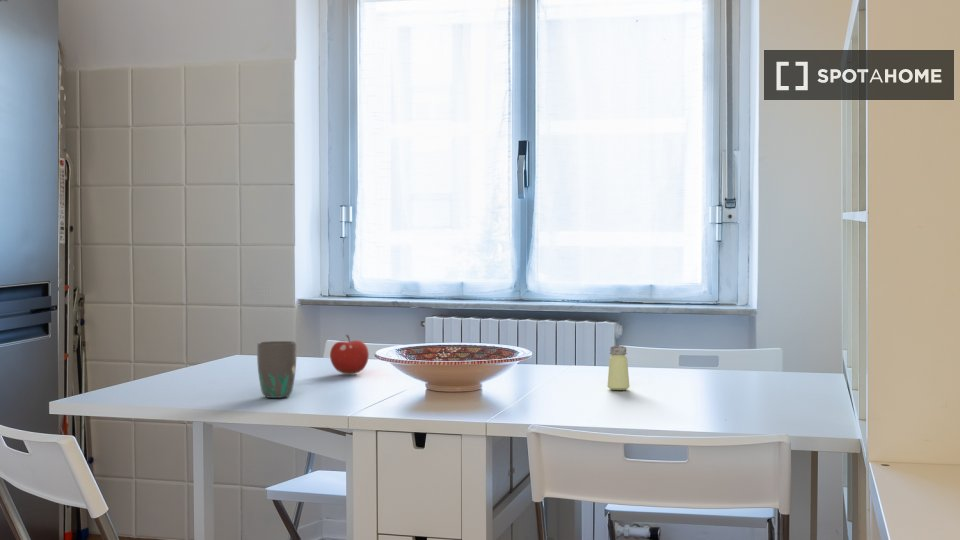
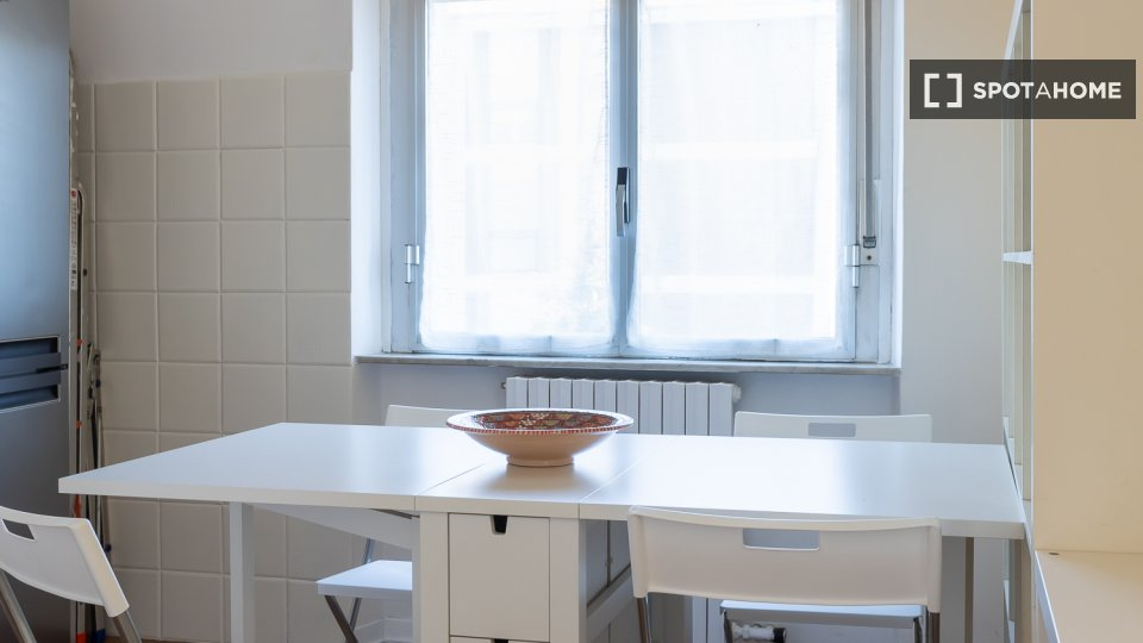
- saltshaker (618, 367)
- mug (278, 368)
- fruit (349, 354)
